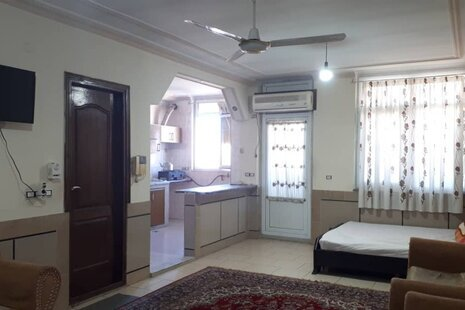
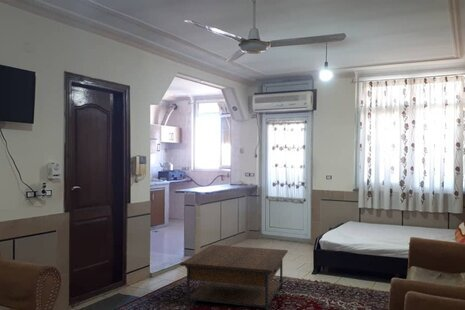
+ coffee table (237, 275)
